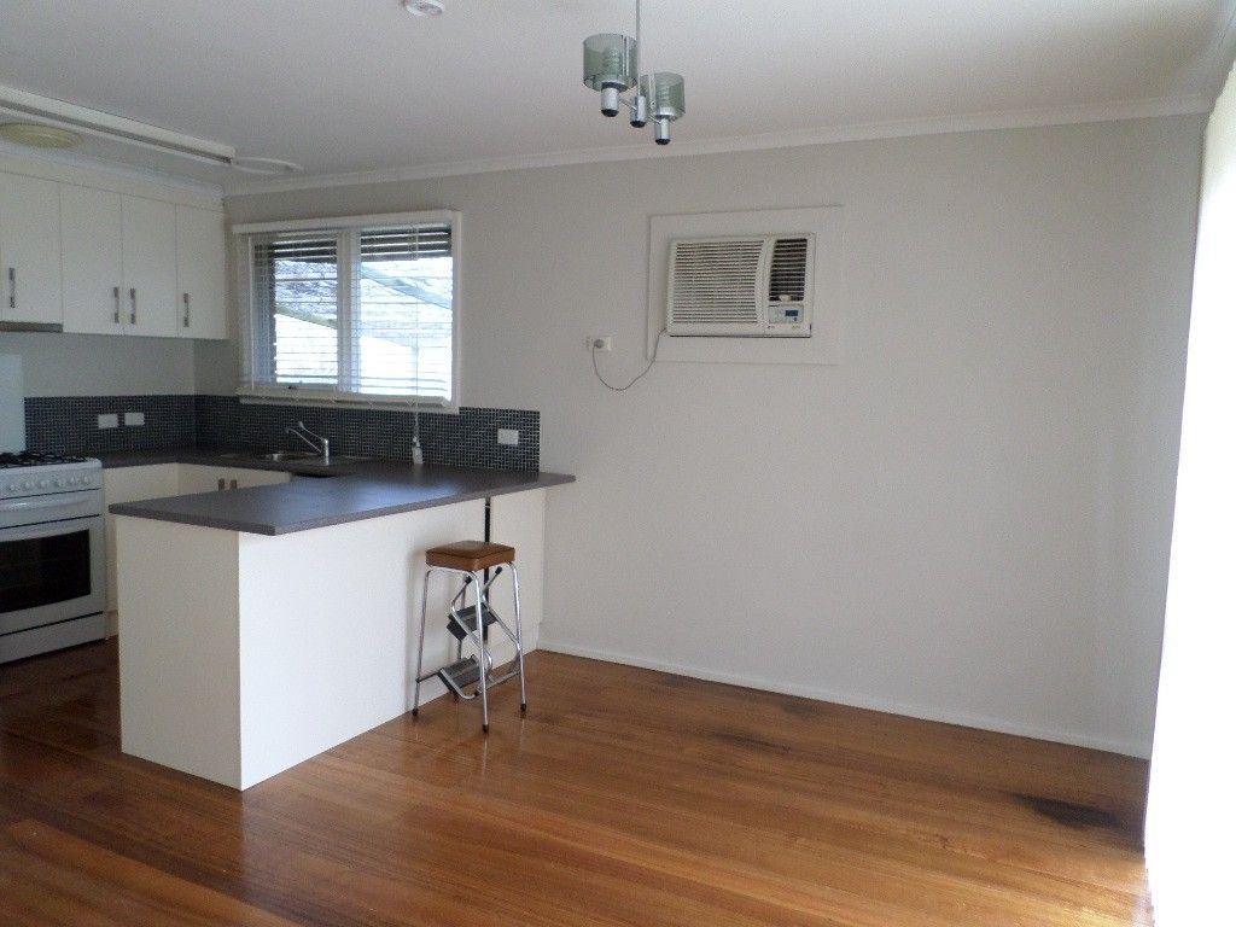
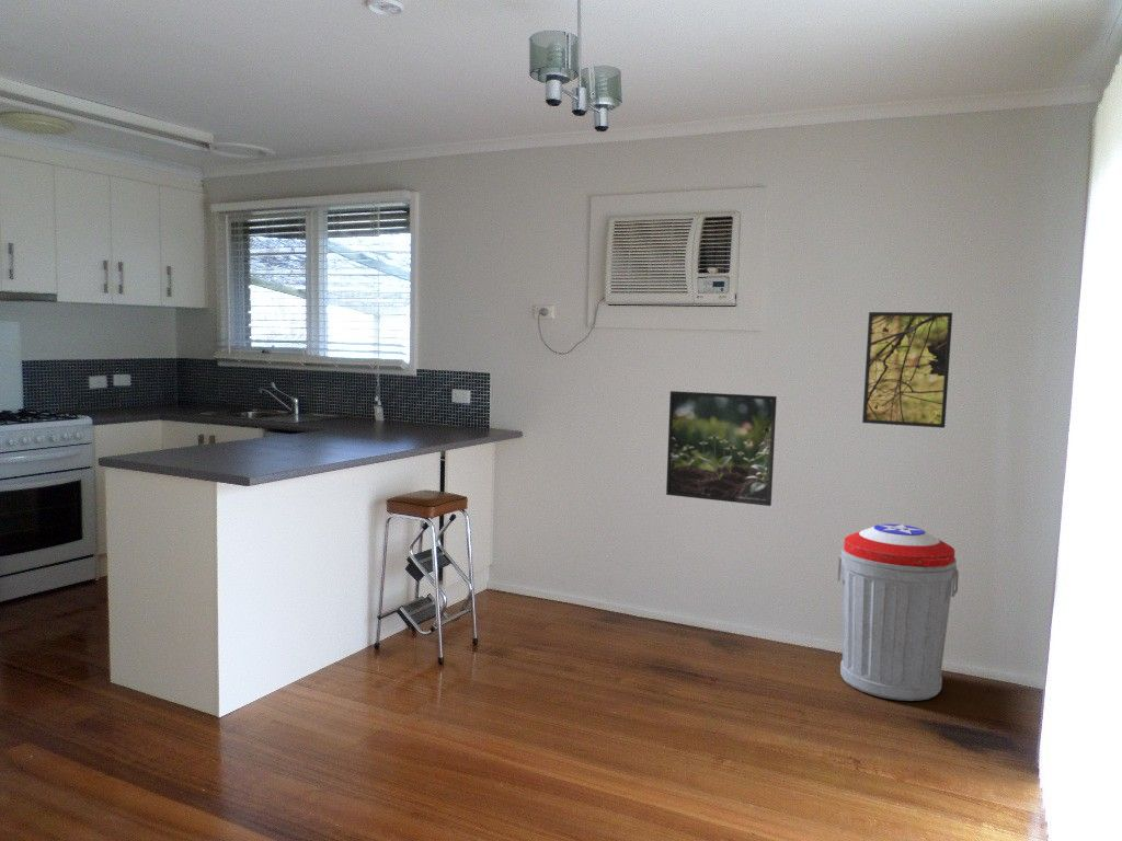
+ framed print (719, 447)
+ trash can (894, 604)
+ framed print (906, 369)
